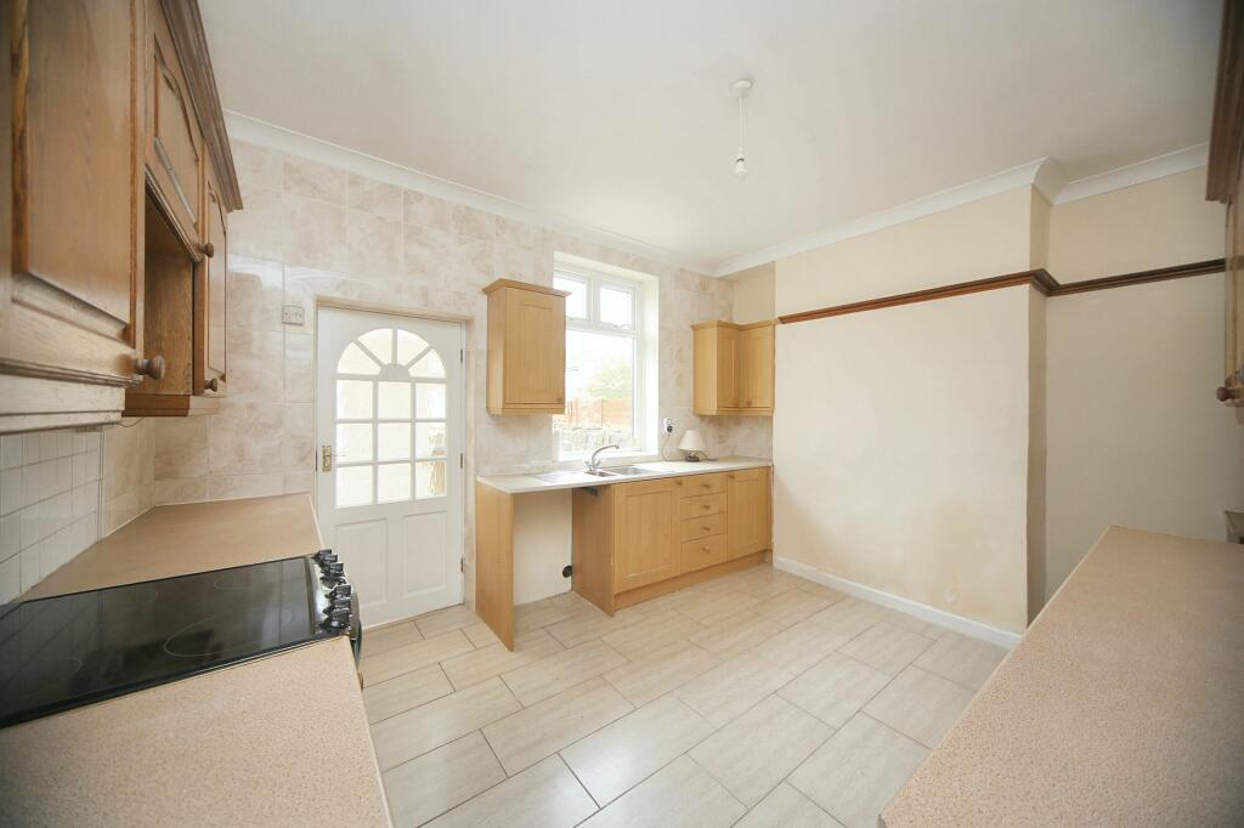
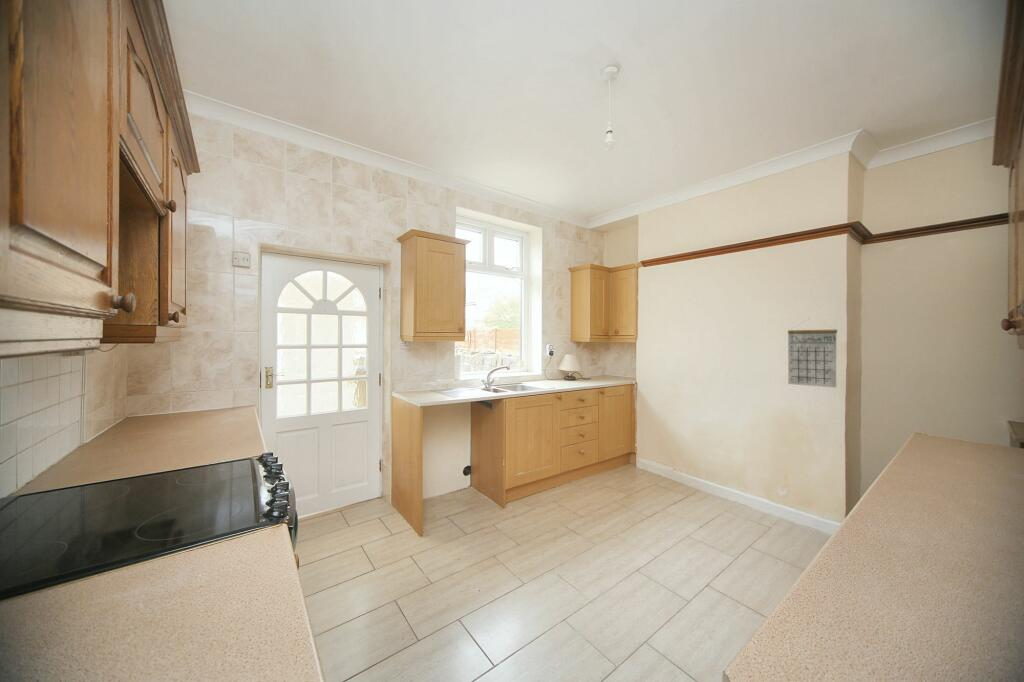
+ calendar (811, 351)
